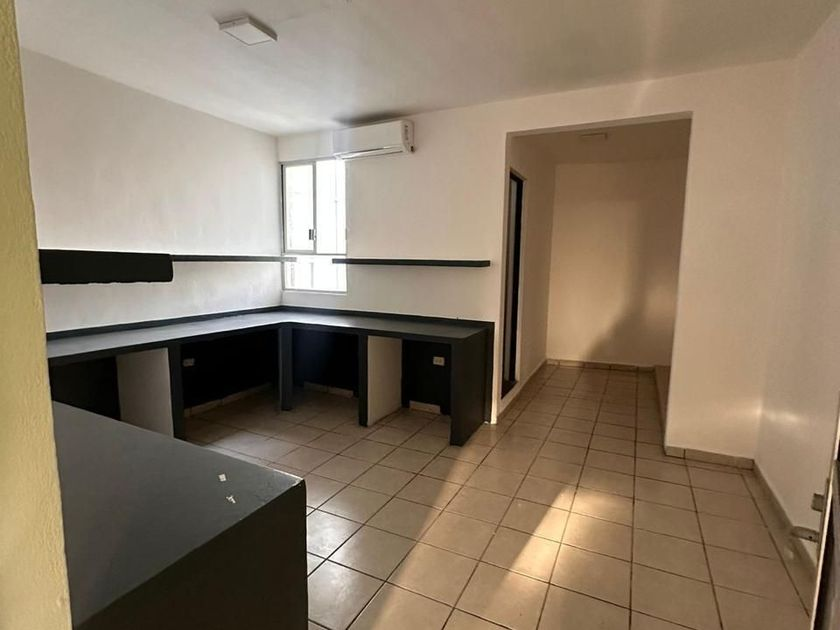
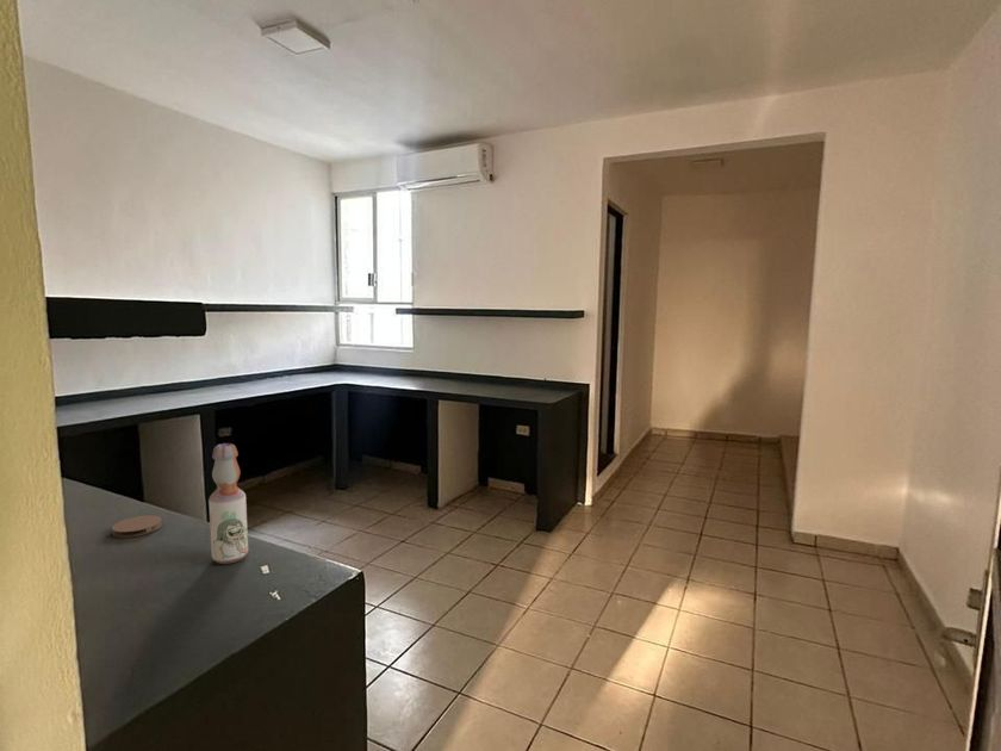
+ coaster (137, 526)
+ bottle (228, 502)
